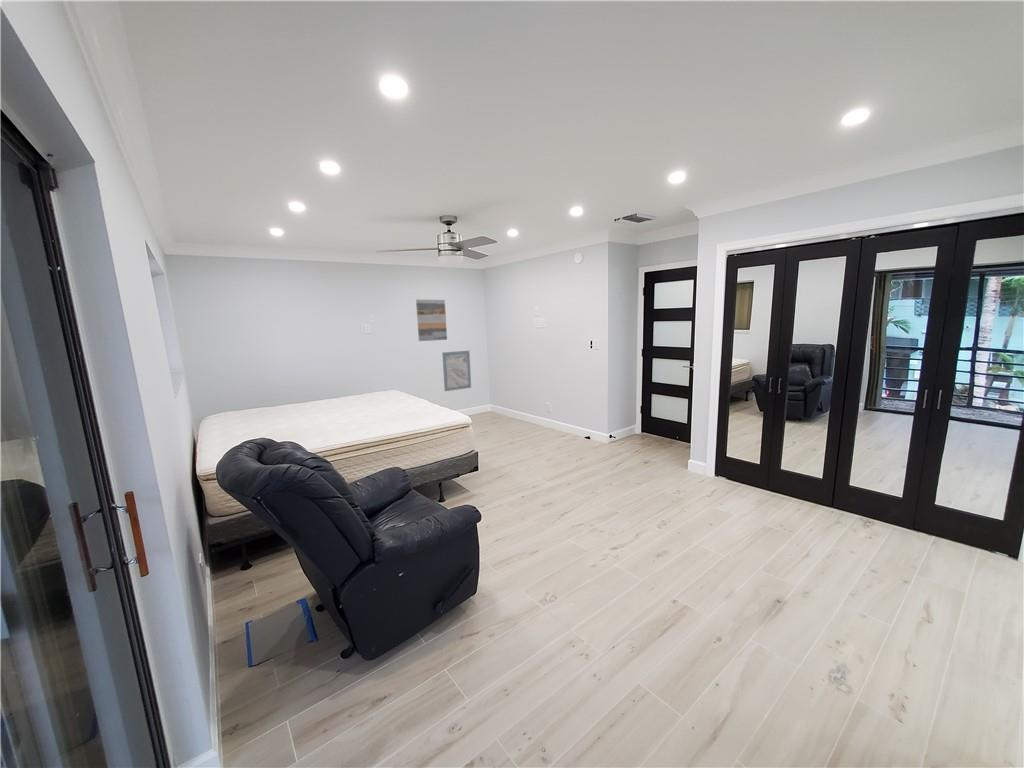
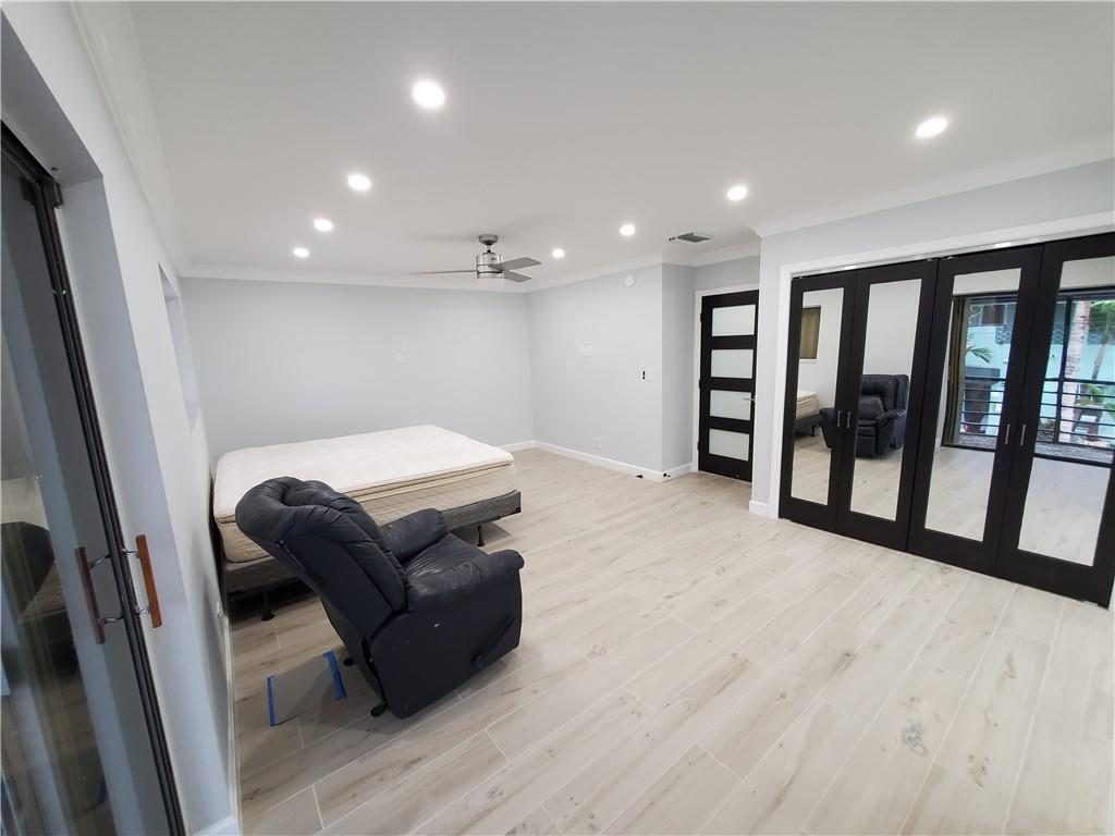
- wall art (431, 320)
- wall art (457, 370)
